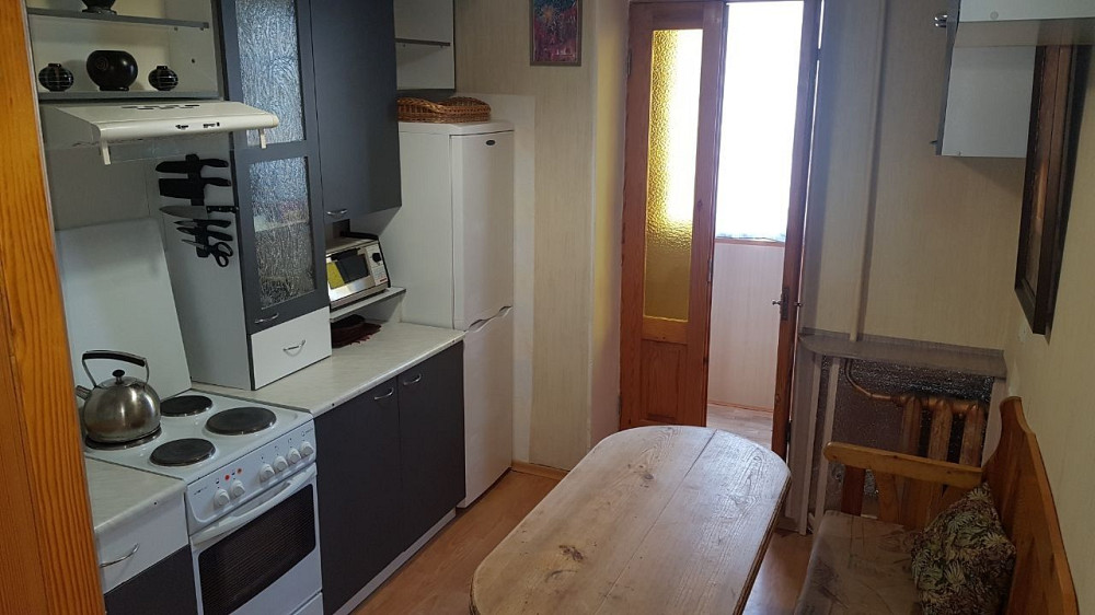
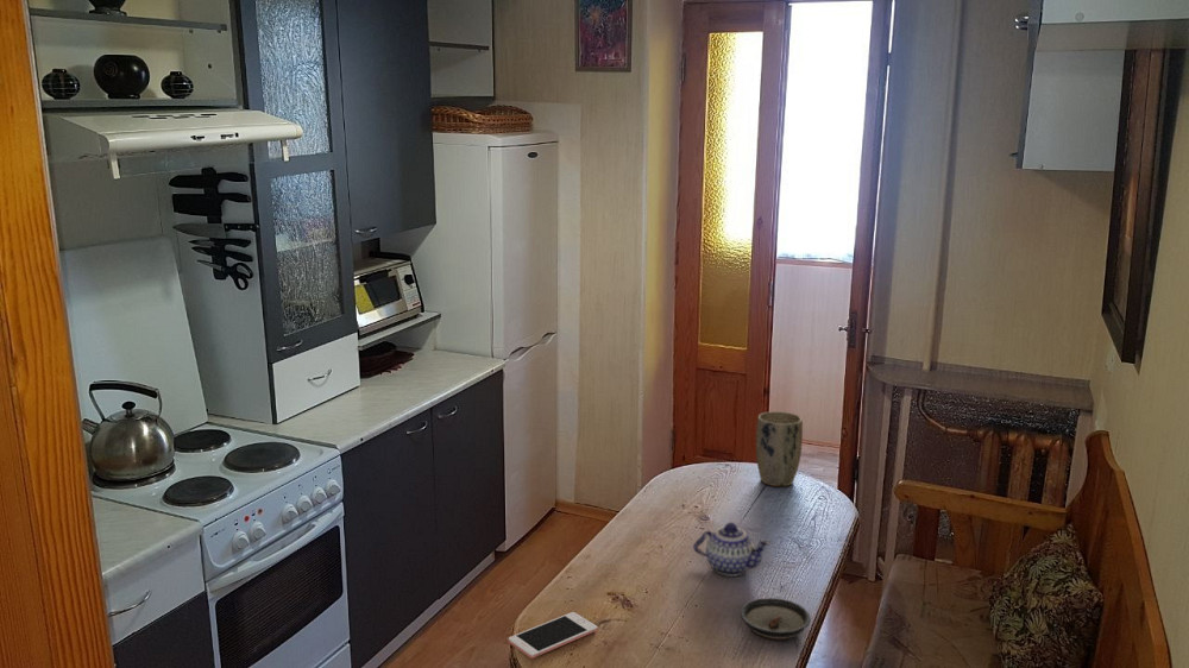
+ cell phone (553, 634)
+ teapot (731, 546)
+ plant pot (778, 449)
+ saucer (774, 622)
